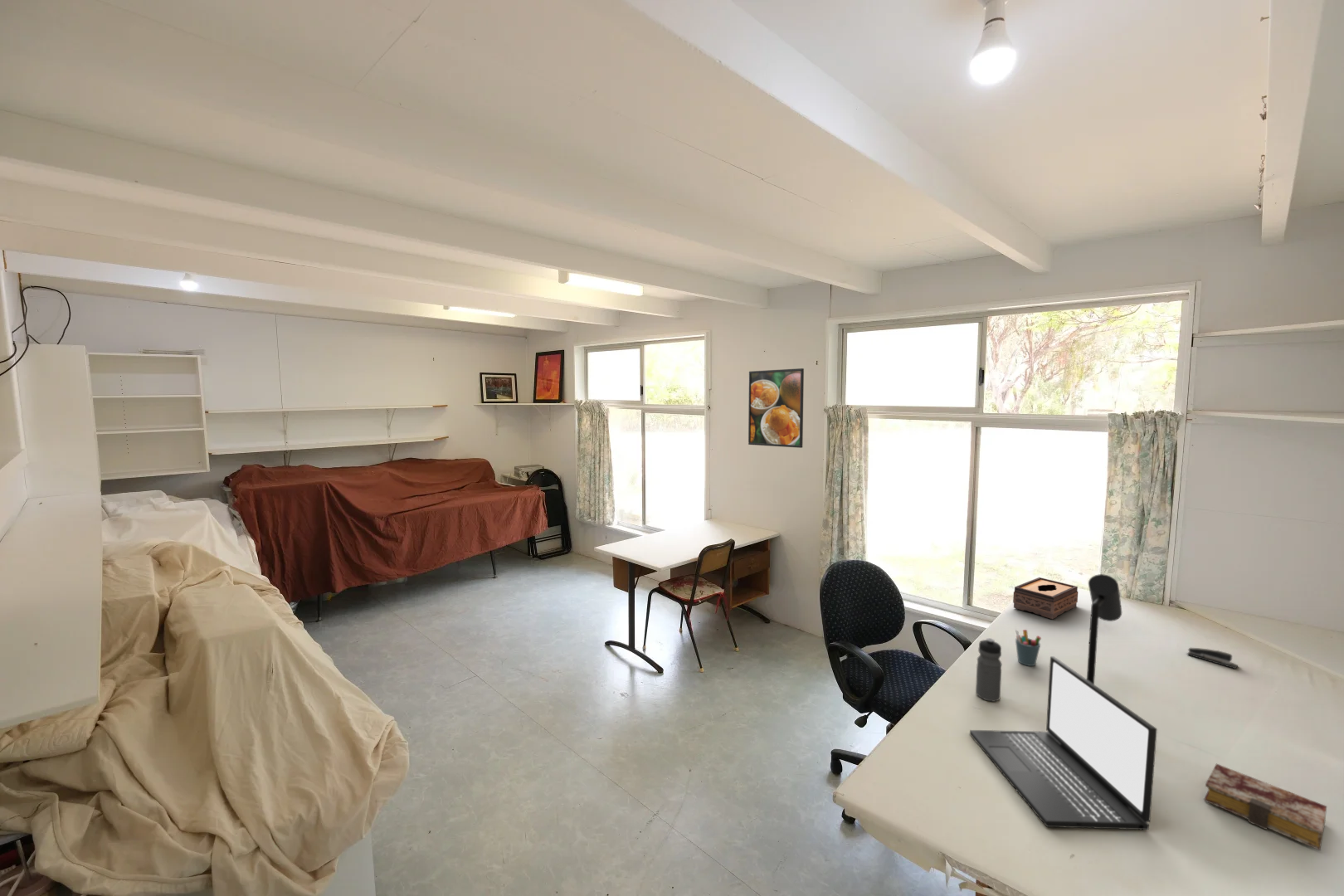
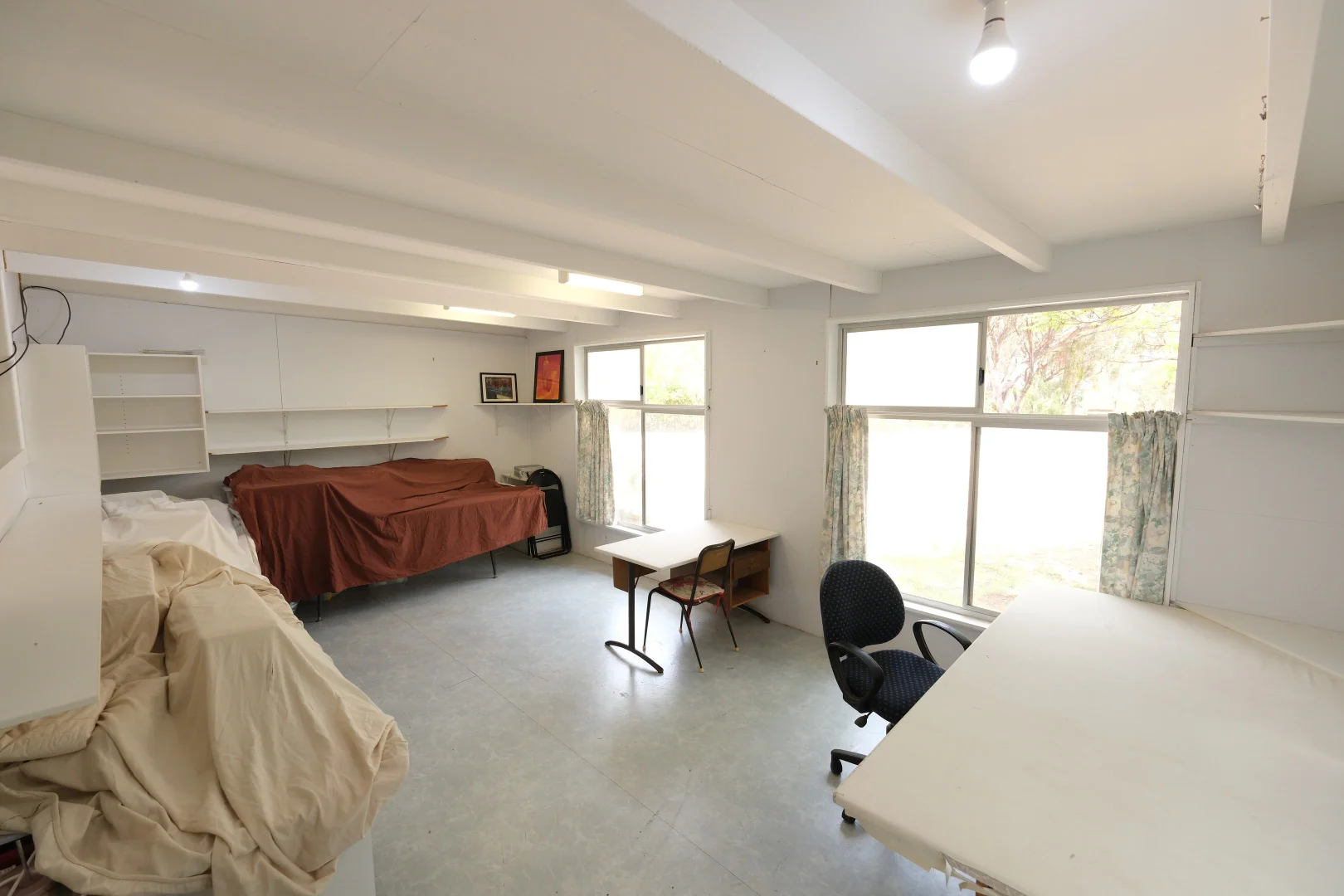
- stapler (1212, 655)
- tissue box (1045, 597)
- pen holder (1027, 646)
- desk lamp (1096, 645)
- book (1263, 802)
- water bottle (989, 668)
- laptop (1050, 732)
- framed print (775, 408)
